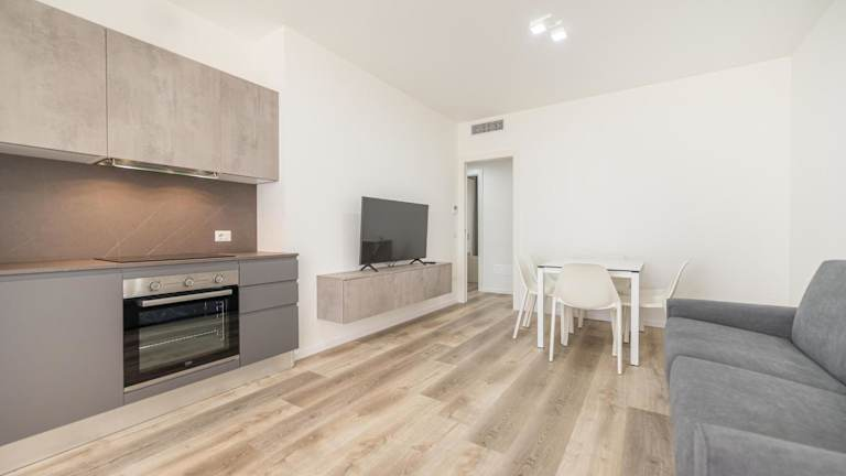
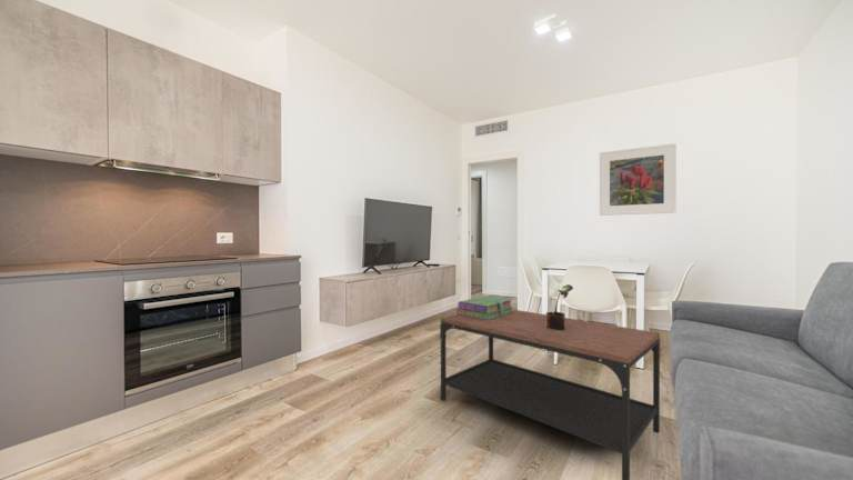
+ potted plant (556, 304)
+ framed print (635, 181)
+ coffee table (539, 372)
+ stack of books (484, 306)
